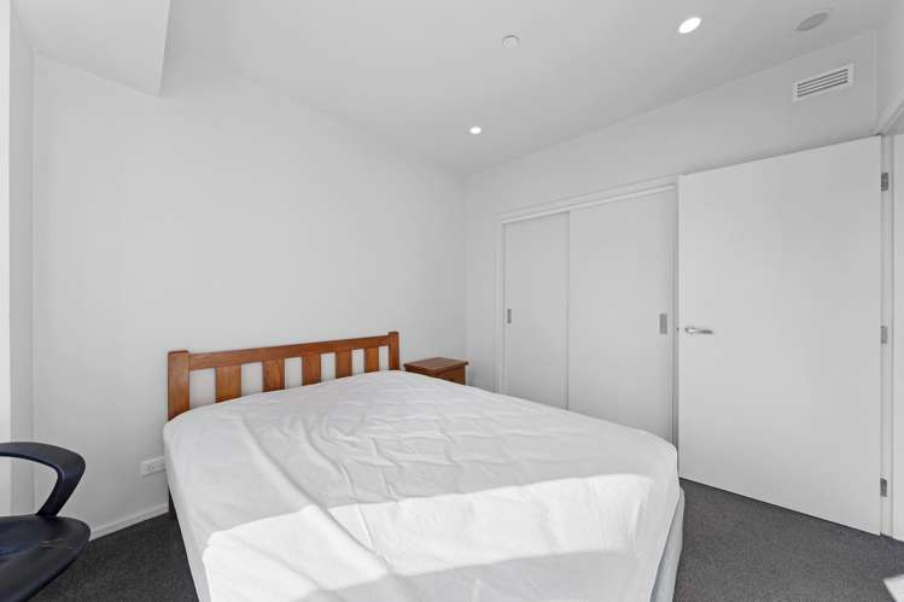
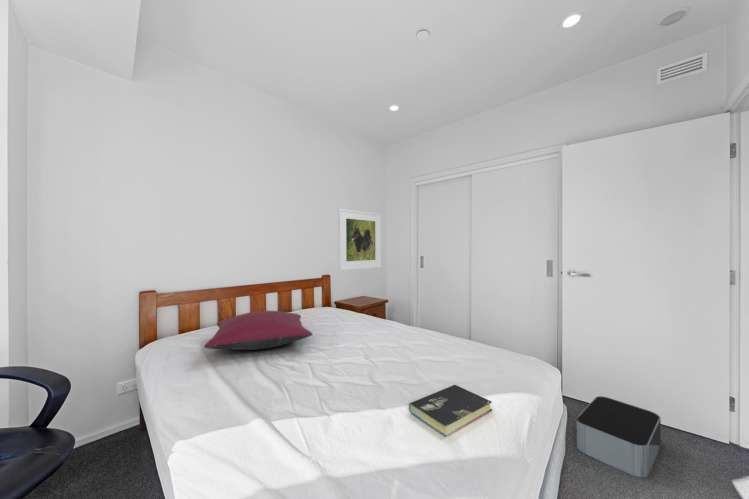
+ storage bin (618, 431)
+ pillow (261, 328)
+ book (450, 406)
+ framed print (361, 240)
